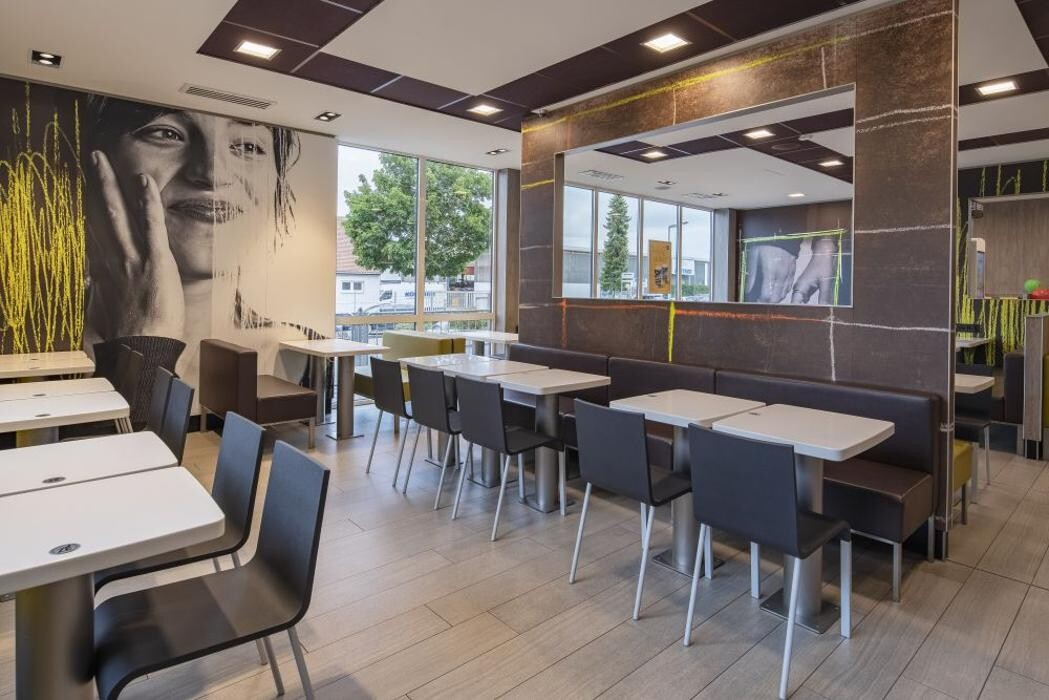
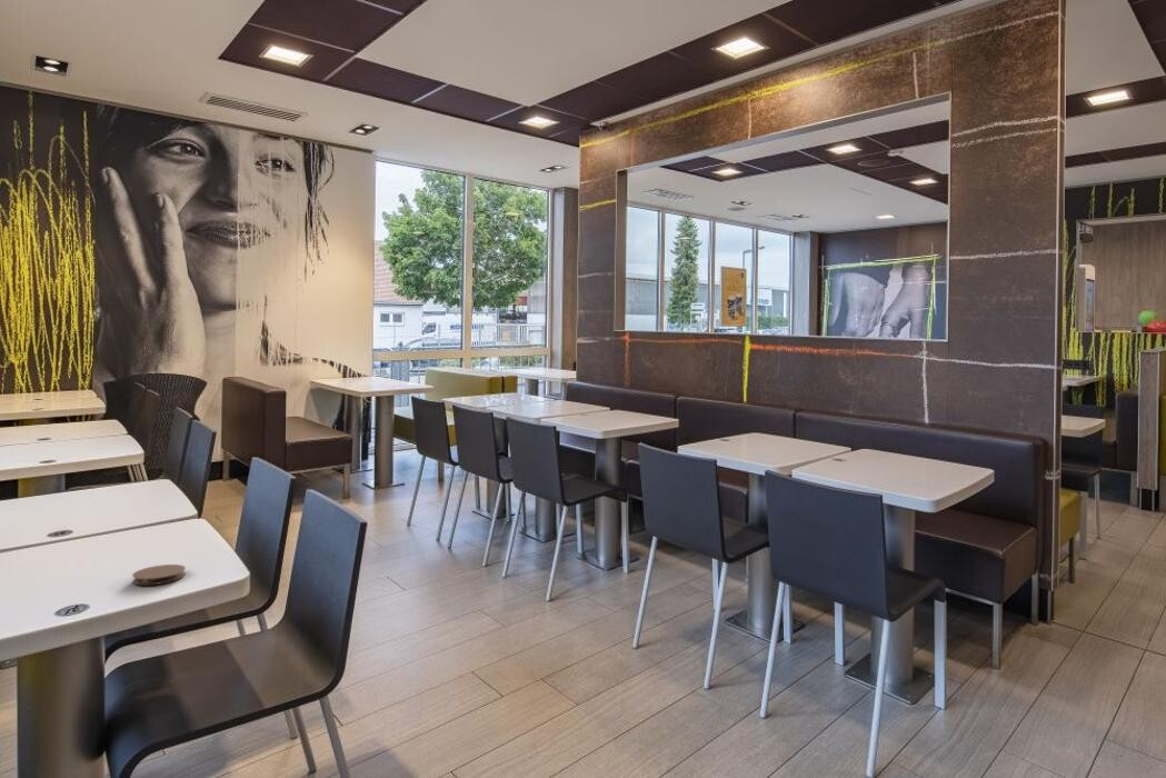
+ coaster (159, 573)
